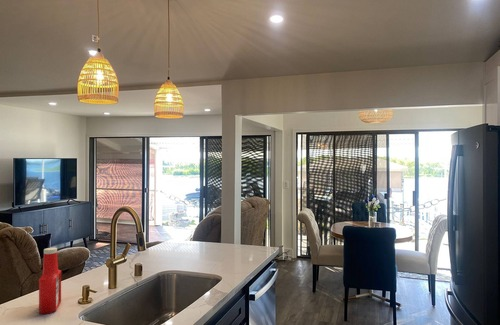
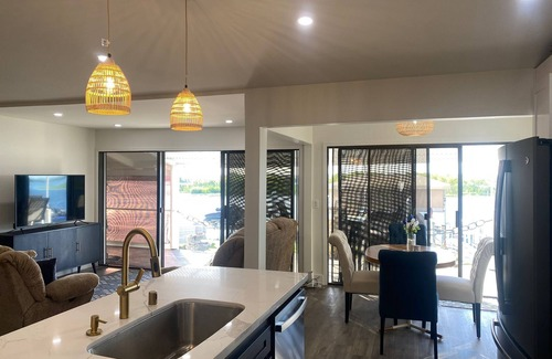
- soap bottle (50, 277)
